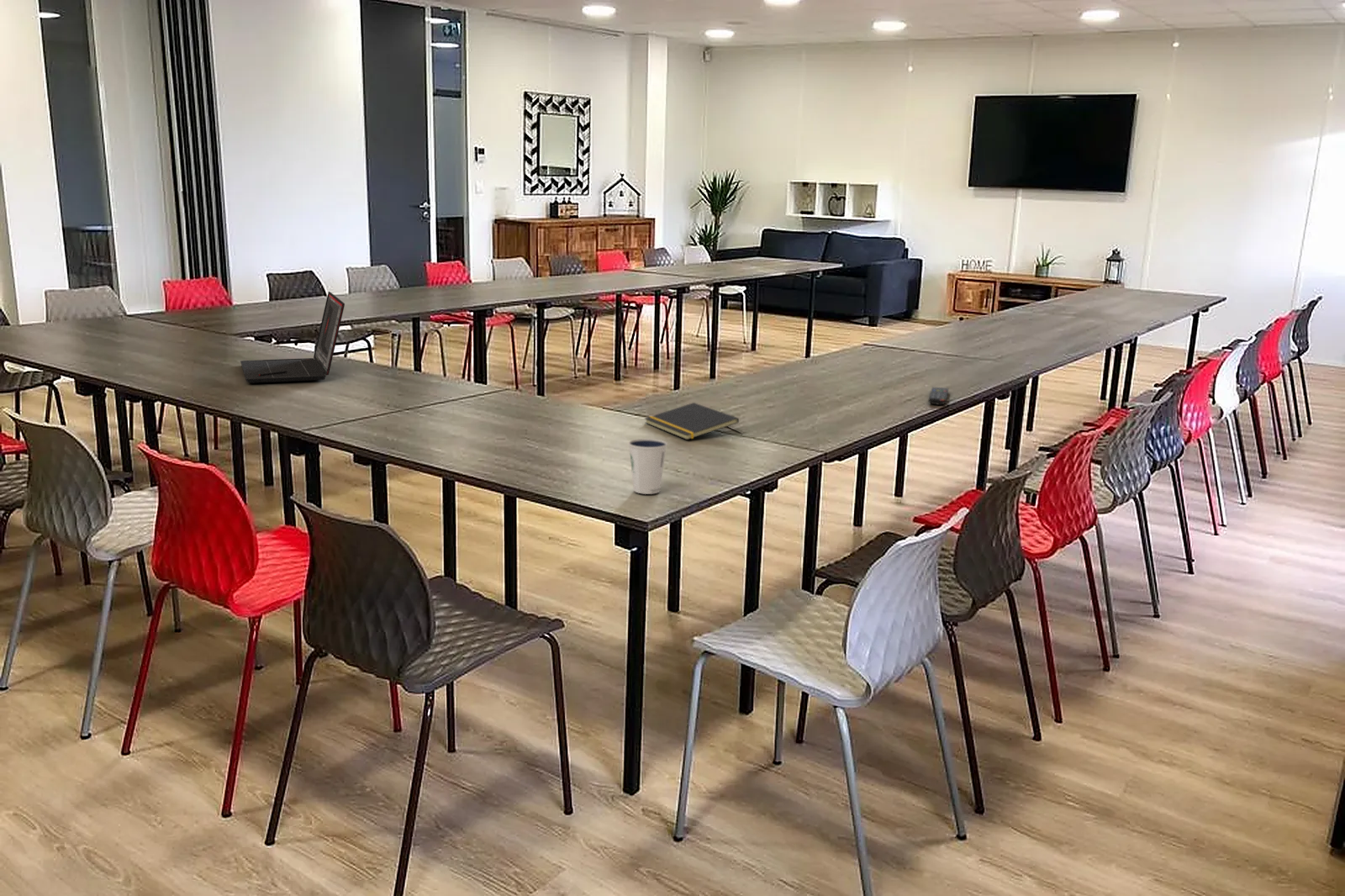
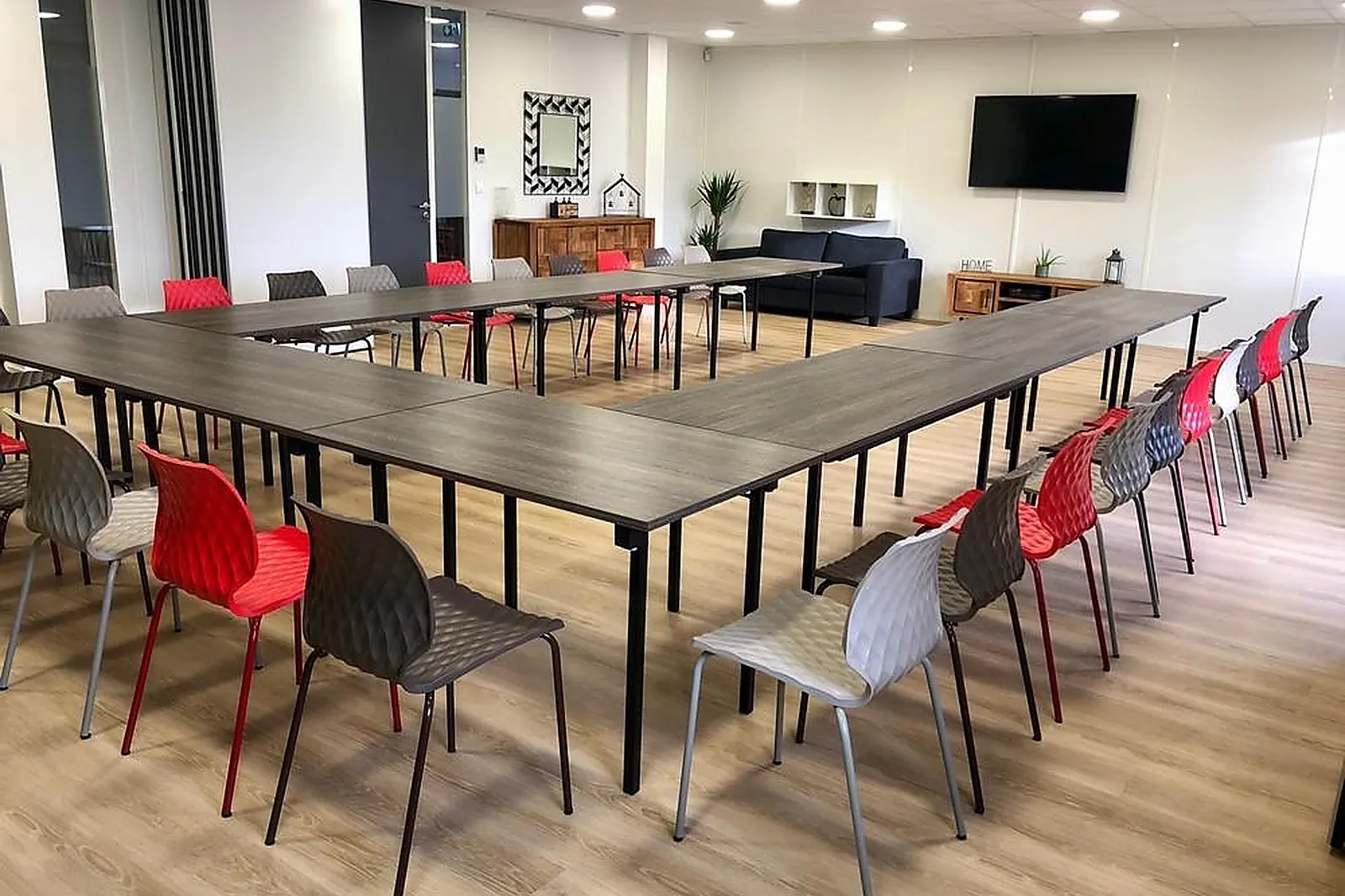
- dixie cup (647, 466)
- remote control (938, 396)
- notepad (690, 420)
- laptop (290, 359)
